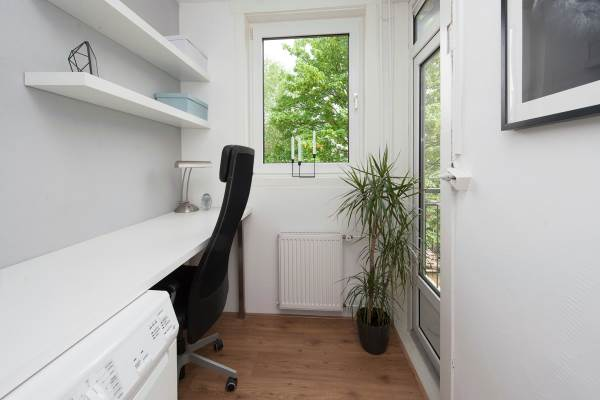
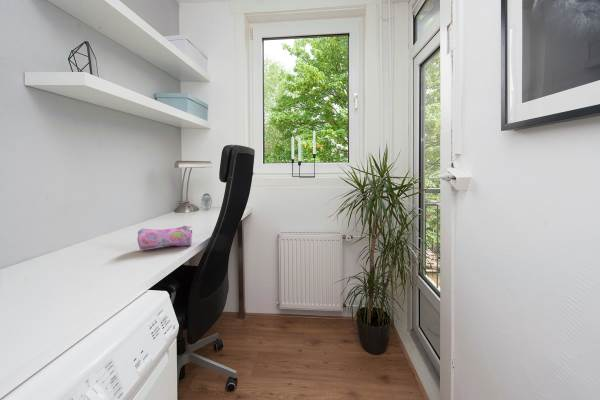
+ pencil case (166, 236)
